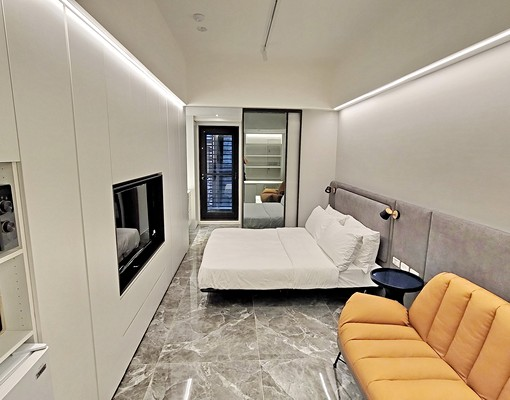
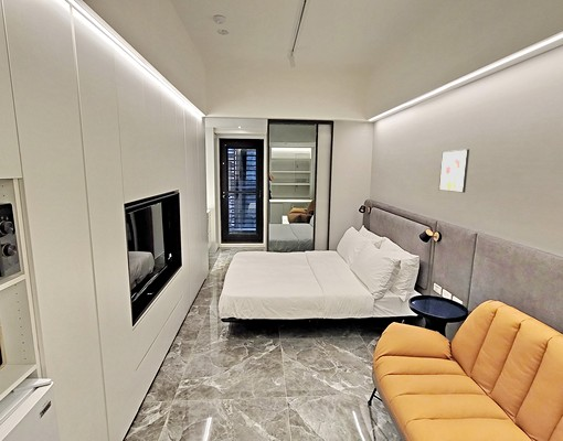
+ wall art (453, 171)
